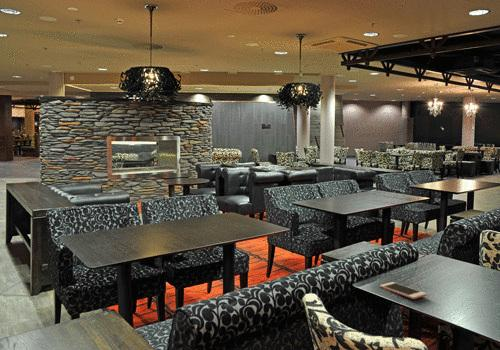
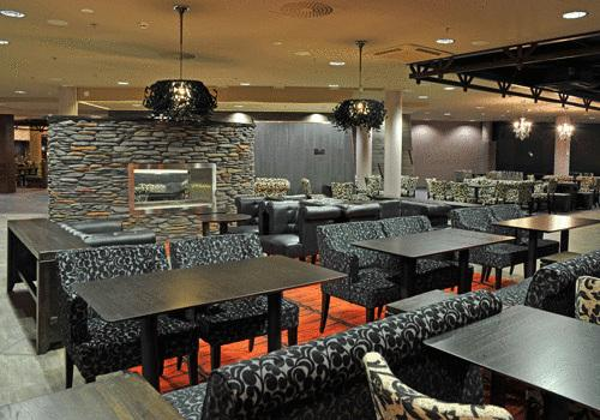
- cell phone (402, 290)
